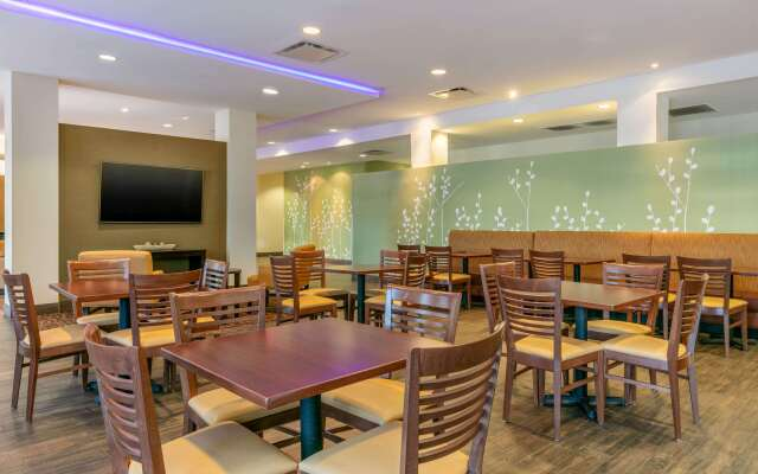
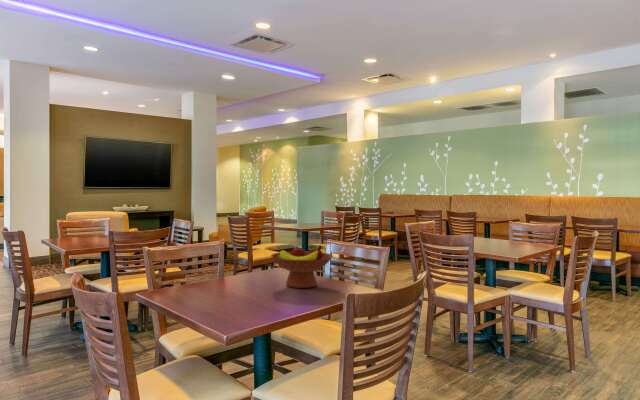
+ fruit bowl (301, 264)
